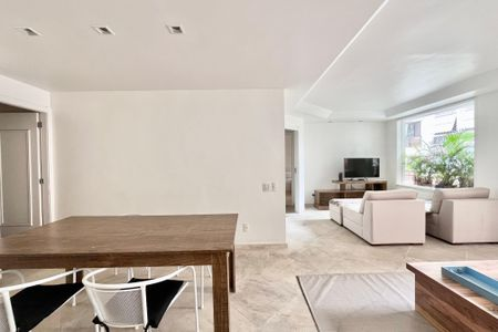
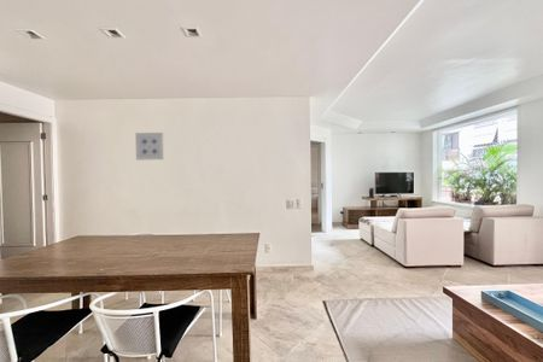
+ wall art (150, 146)
